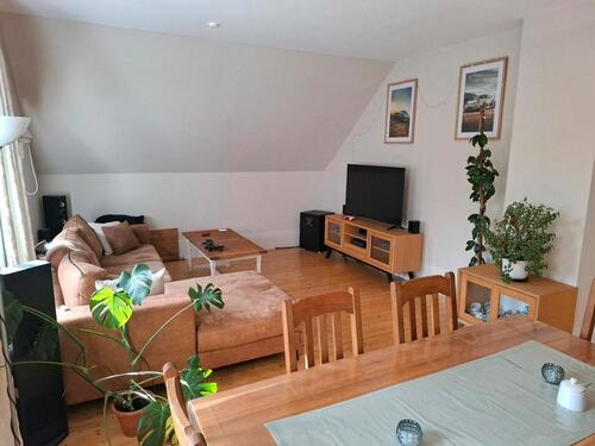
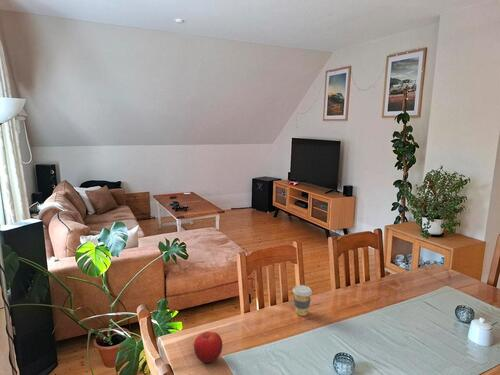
+ coffee cup (301, 300)
+ fruit (208, 346)
